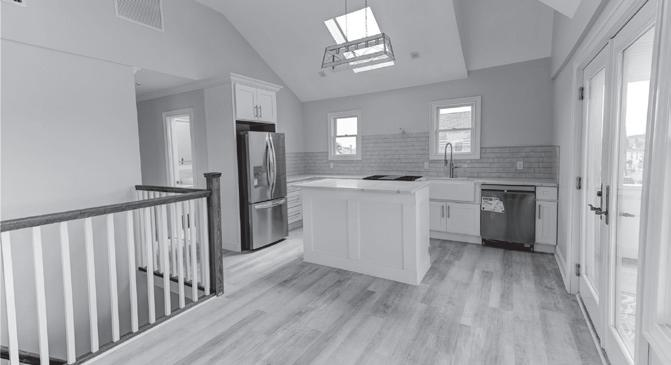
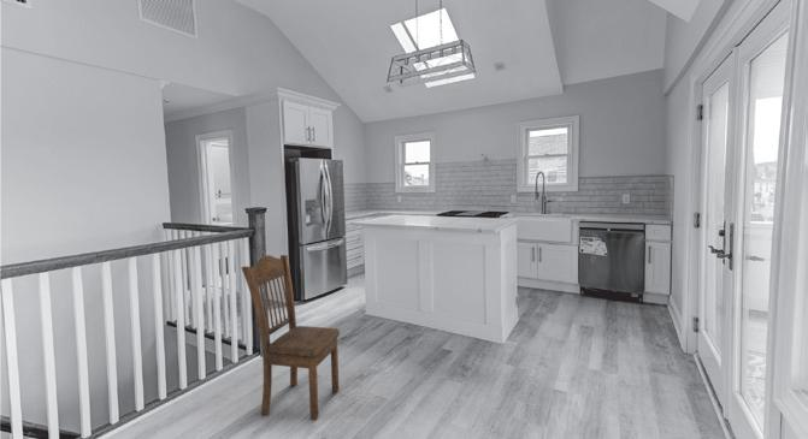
+ dining chair (297, 330)
